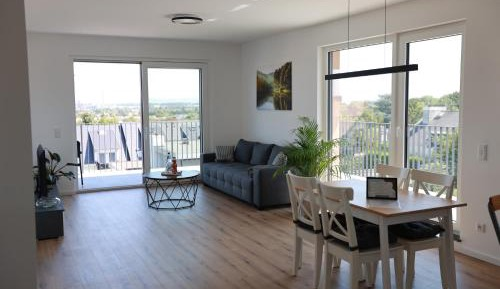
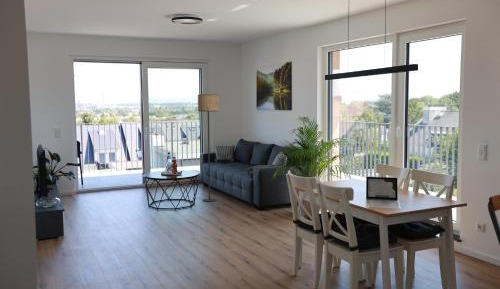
+ floor lamp (208, 148)
